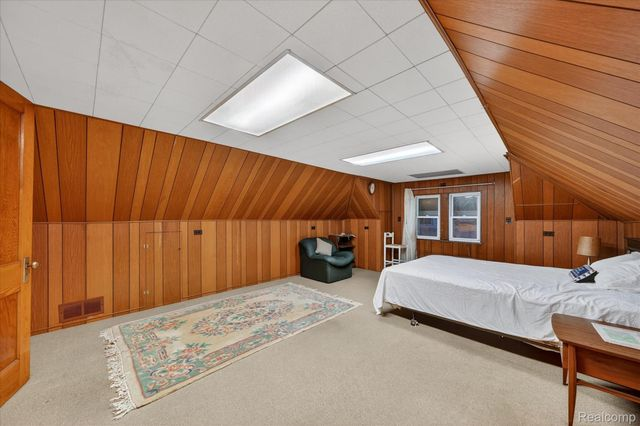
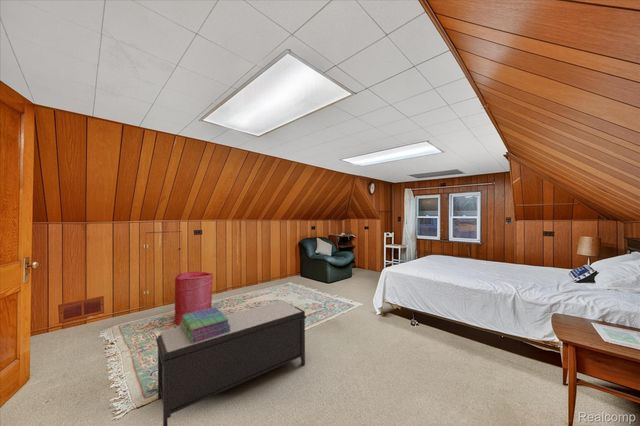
+ bench (238, 349)
+ laundry hamper (194, 295)
+ stack of books (205, 322)
